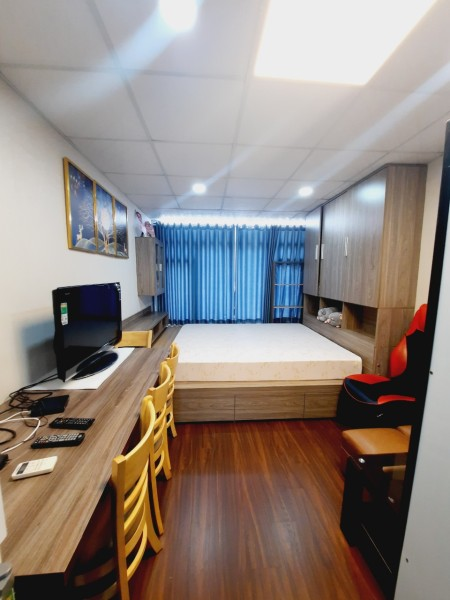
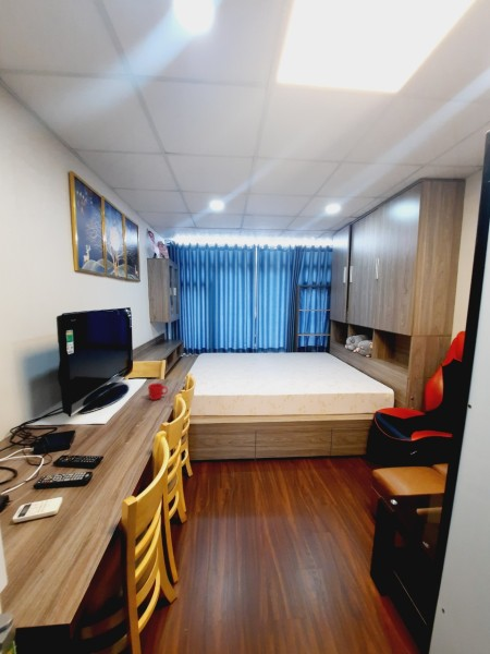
+ mug (158, 391)
